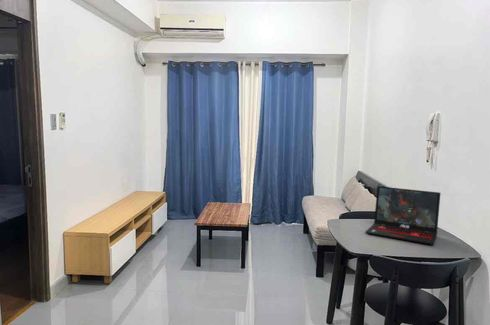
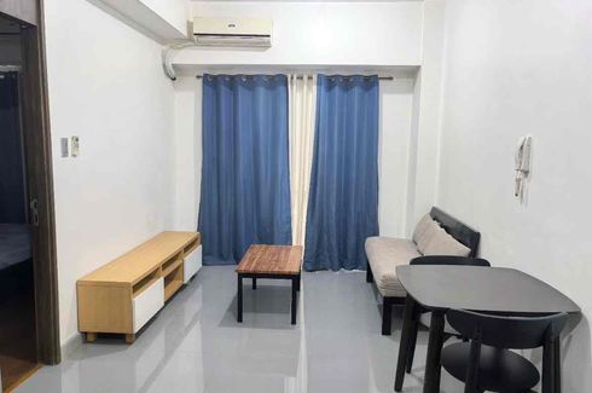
- laptop (402, 213)
